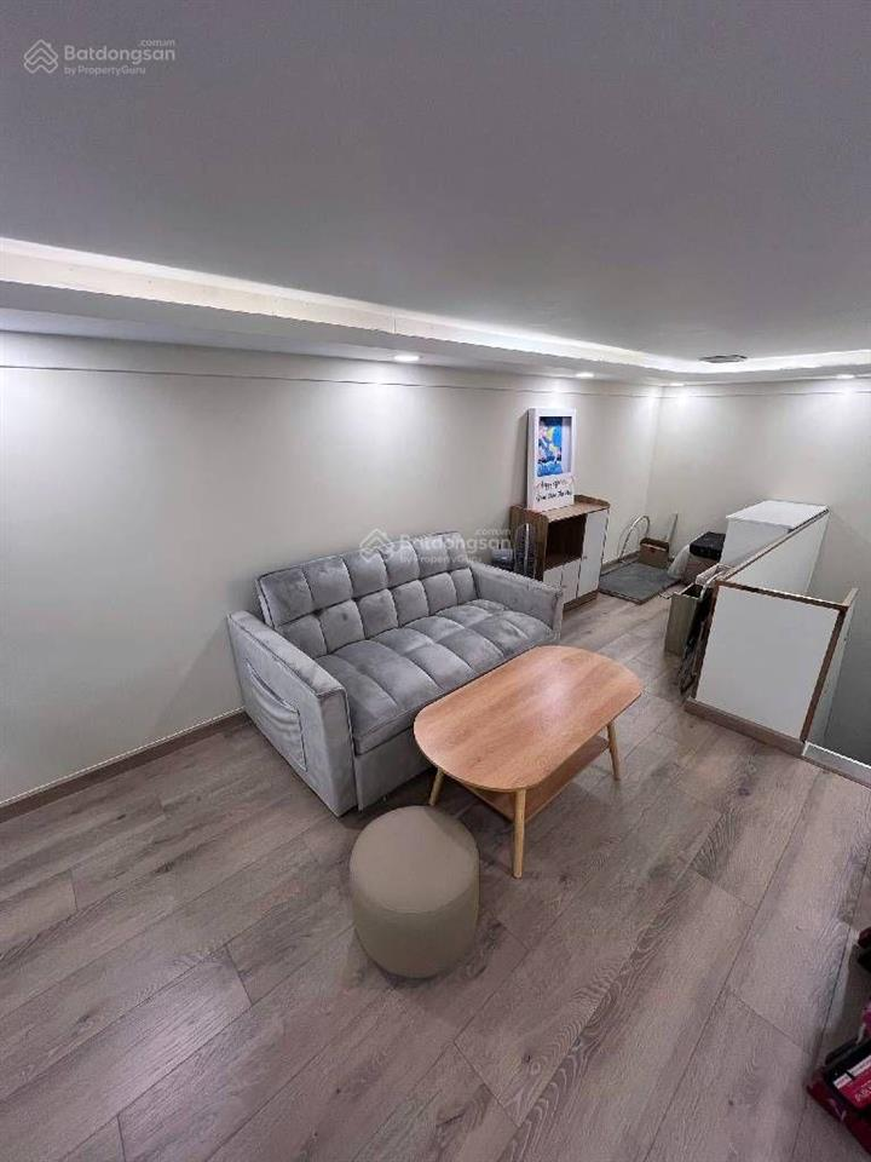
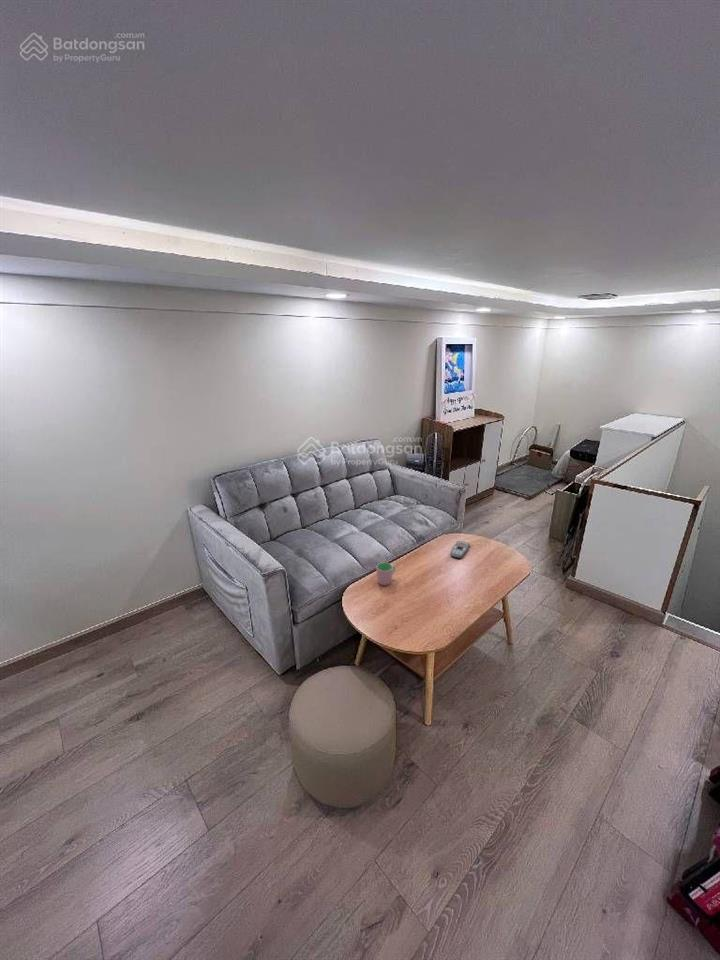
+ remote control (459, 549)
+ cup (386, 573)
